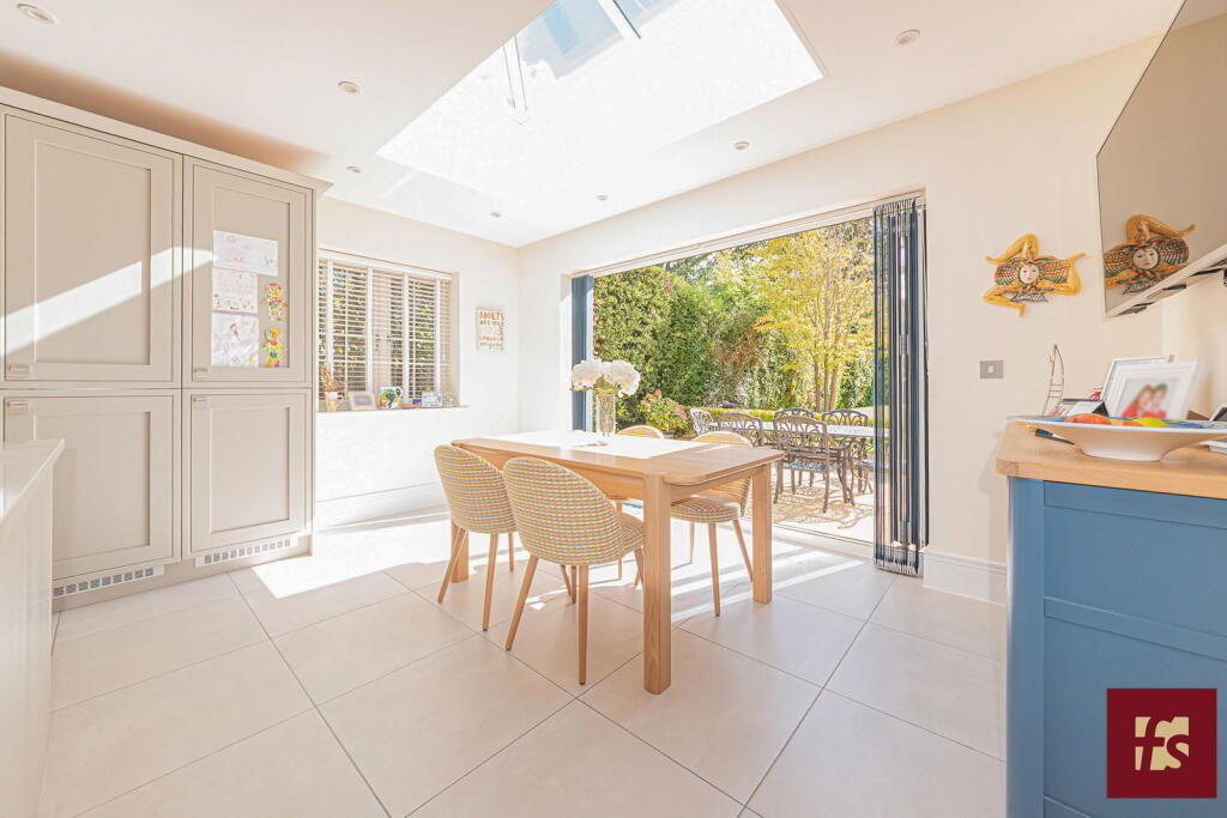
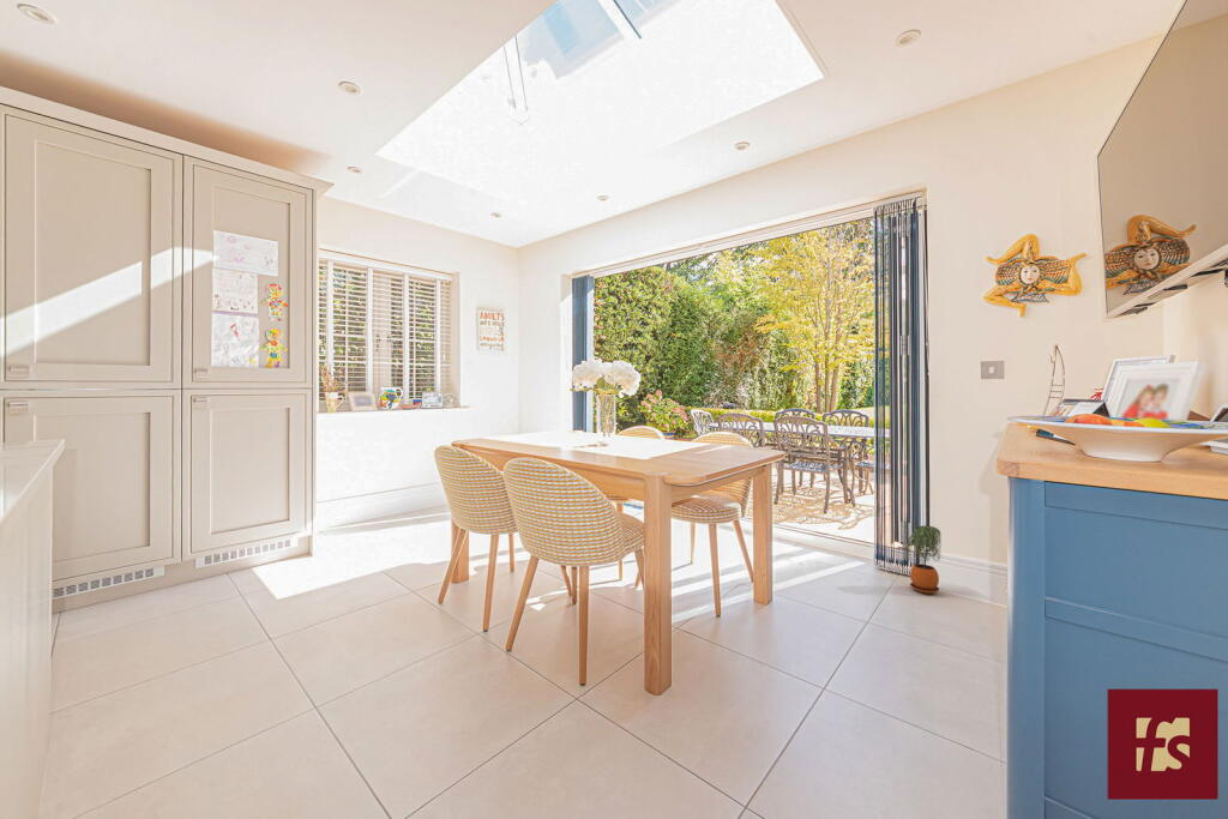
+ potted plant (923, 556)
